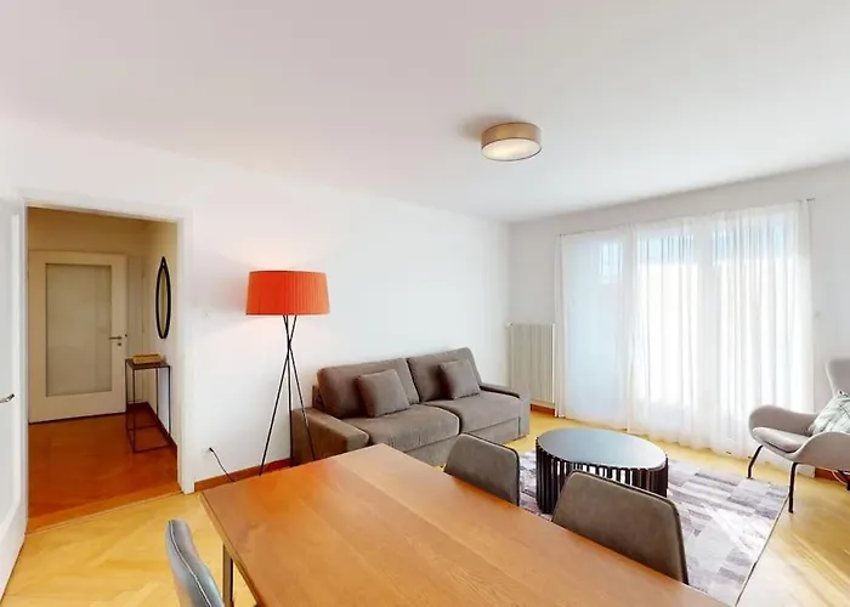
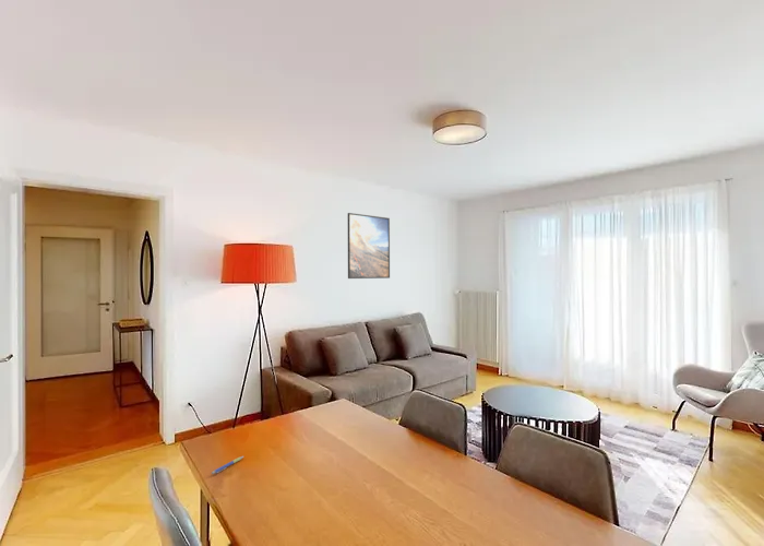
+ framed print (369, 247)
+ pen (228, 464)
